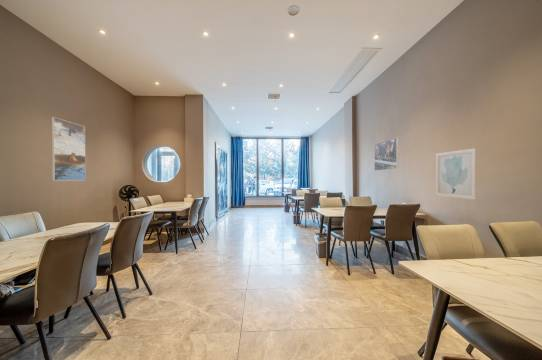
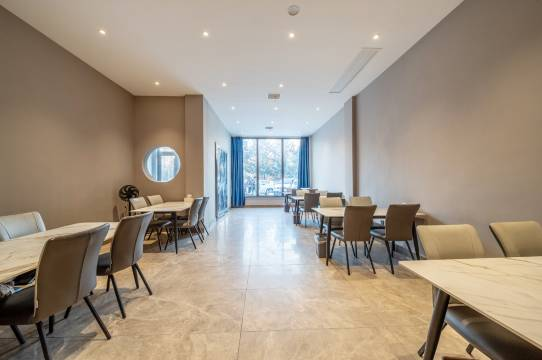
- wall art (454, 174)
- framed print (385, 155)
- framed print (69, 151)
